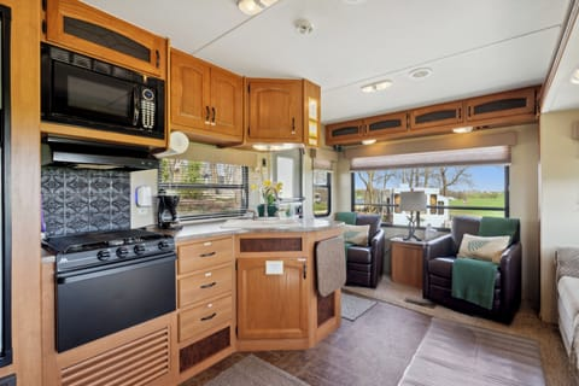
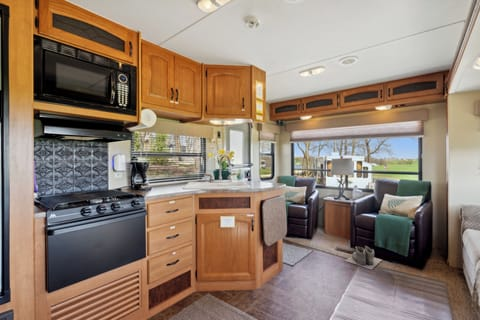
+ boots (363, 253)
